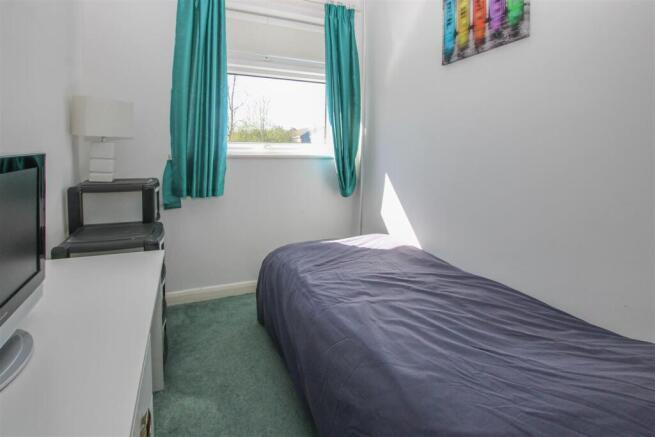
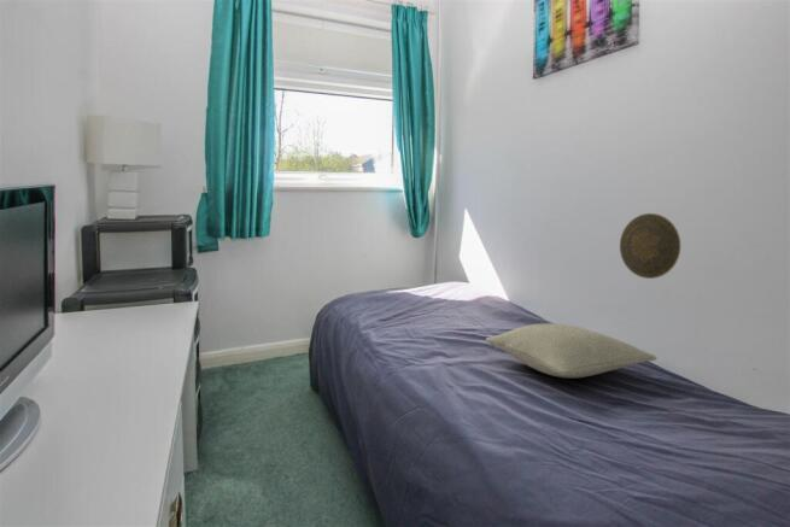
+ pillow (563, 347)
+ decorative plate (645, 246)
